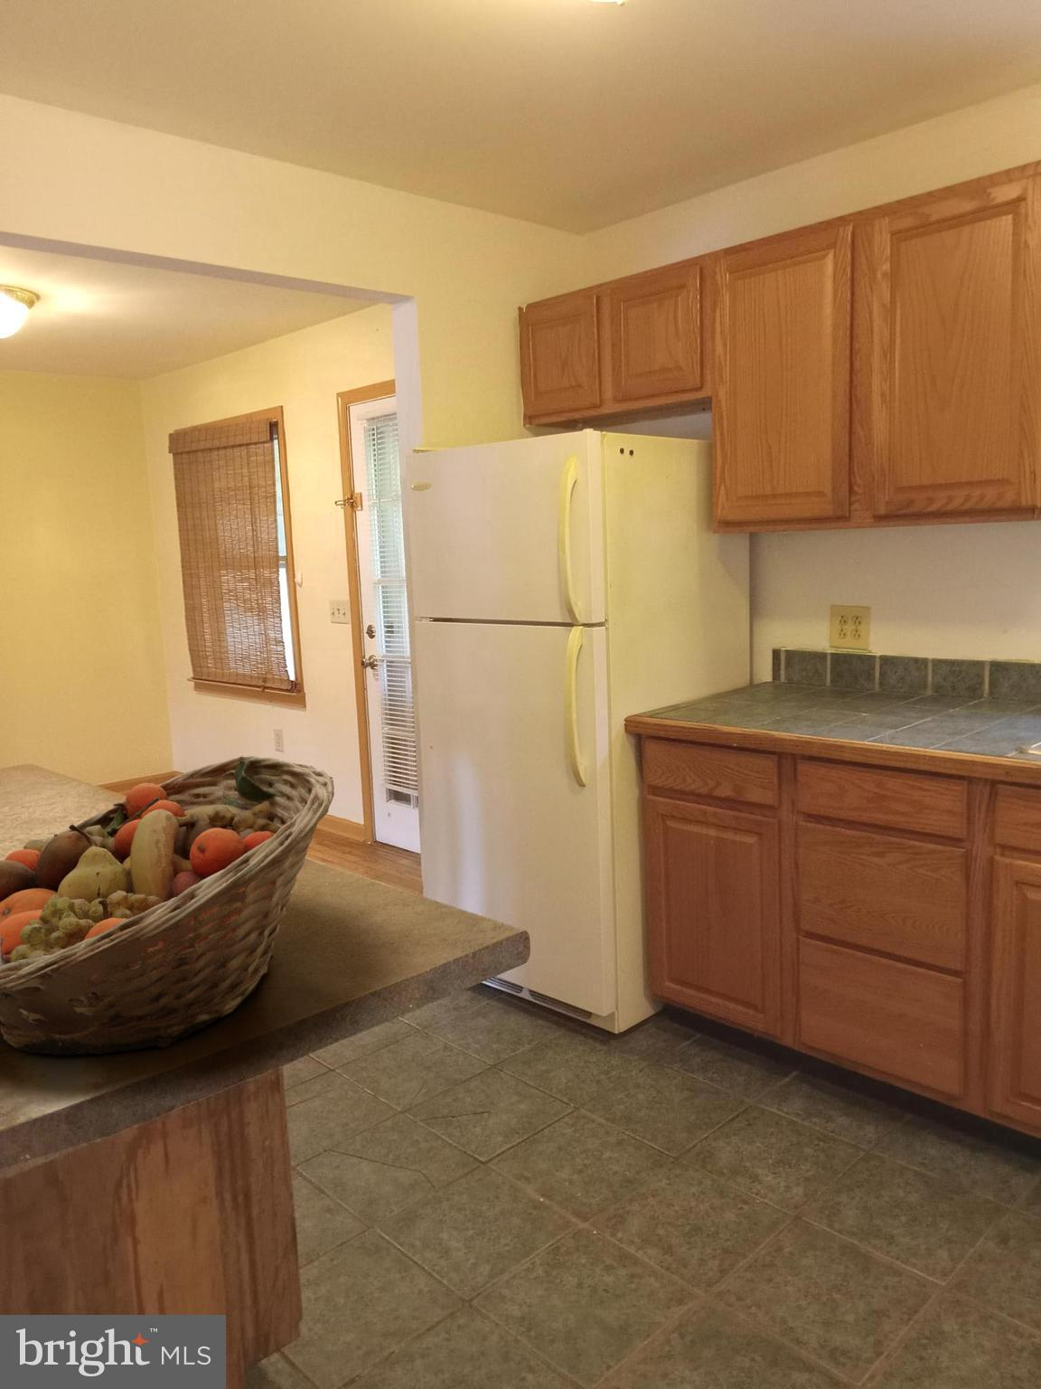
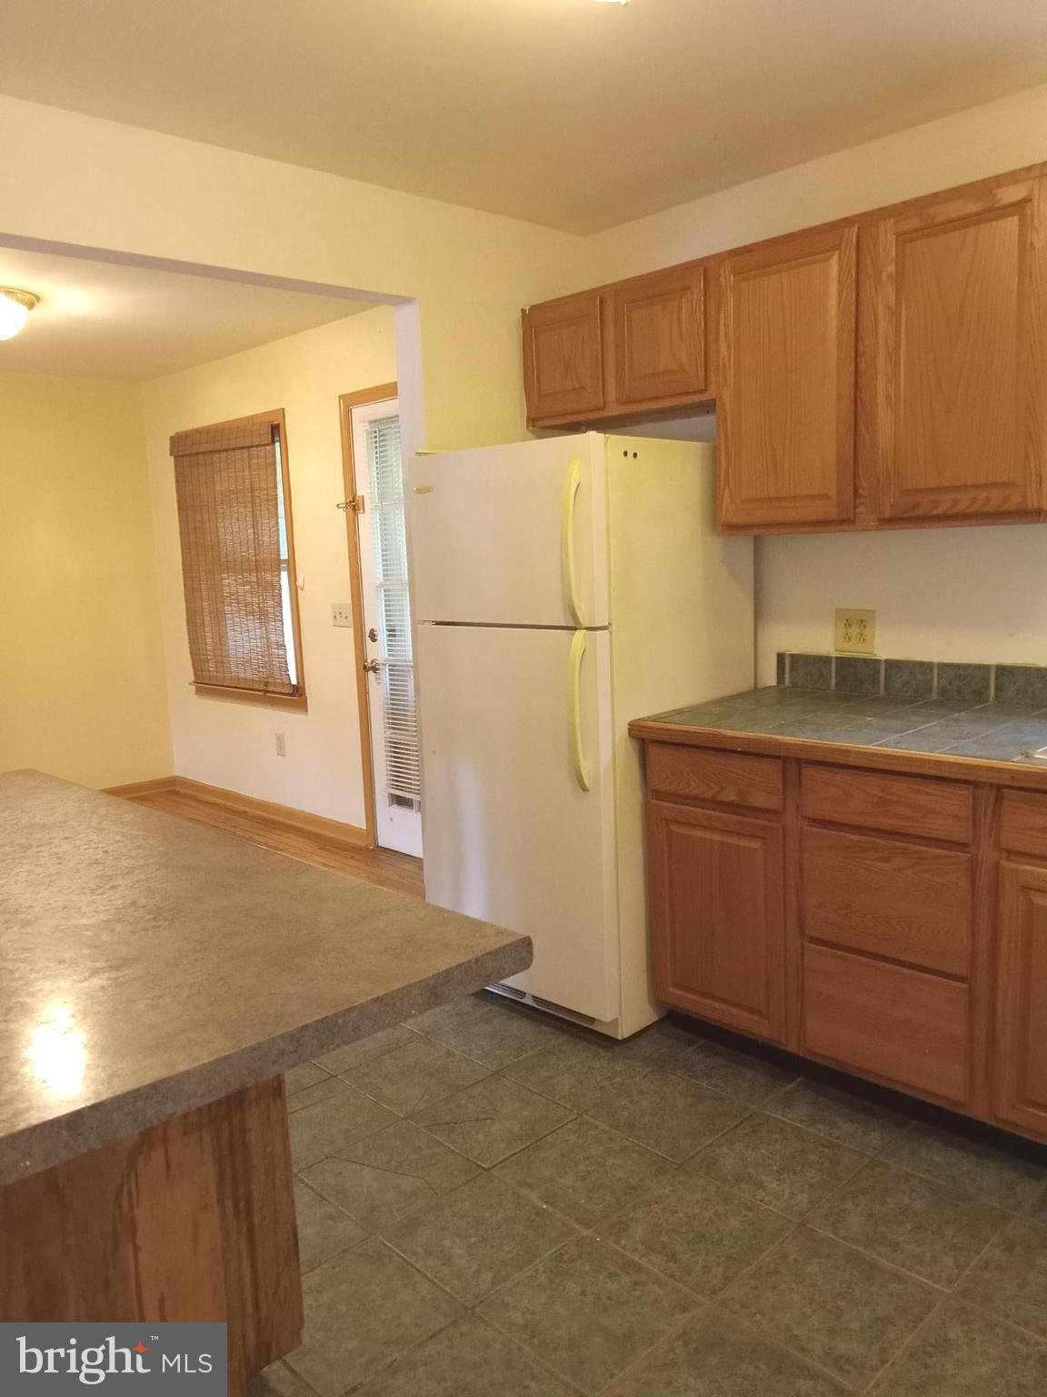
- fruit basket (147, 885)
